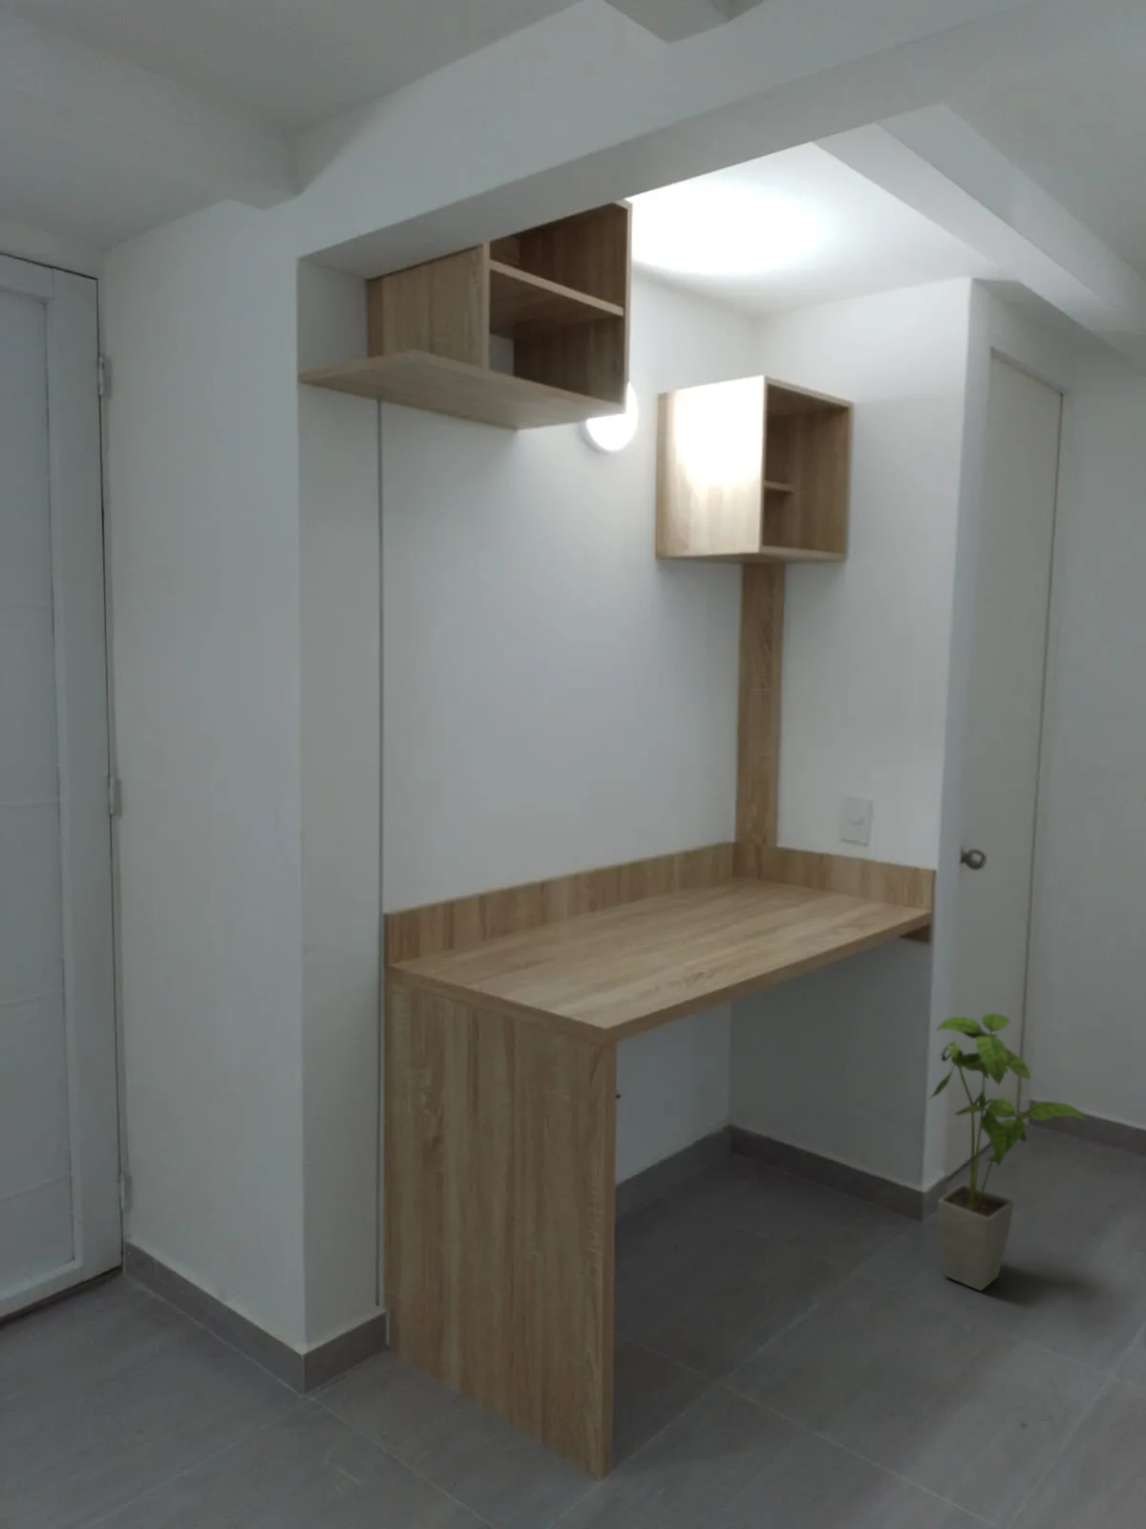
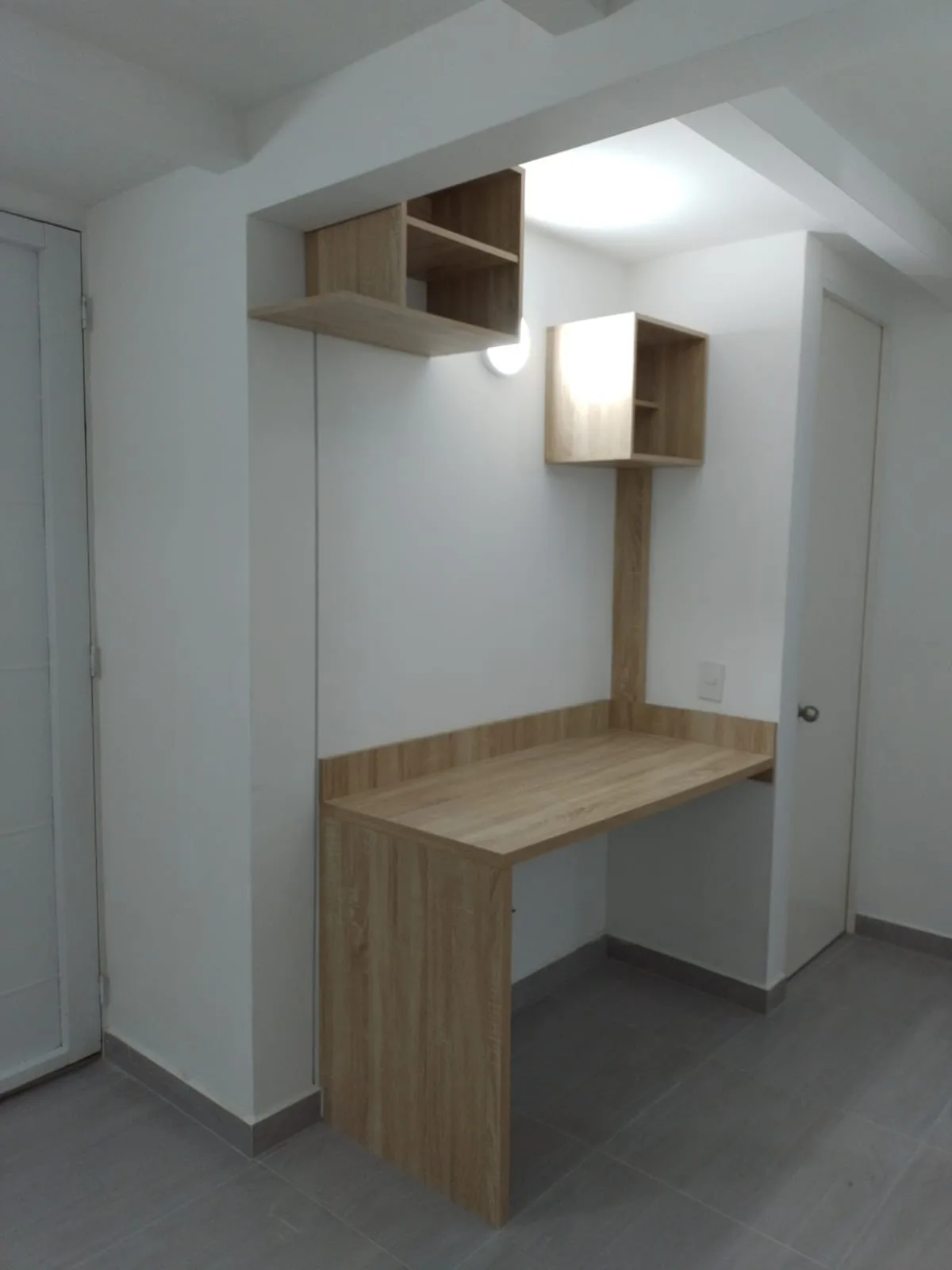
- house plant (993, 1155)
